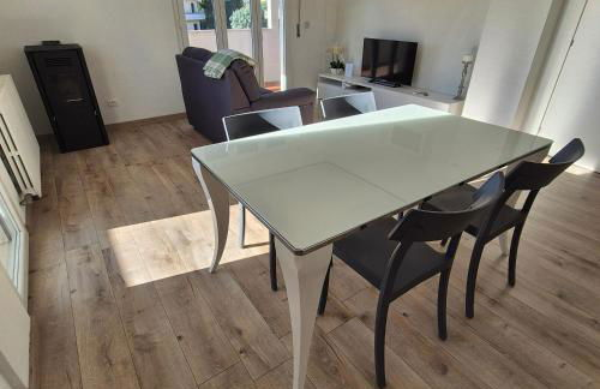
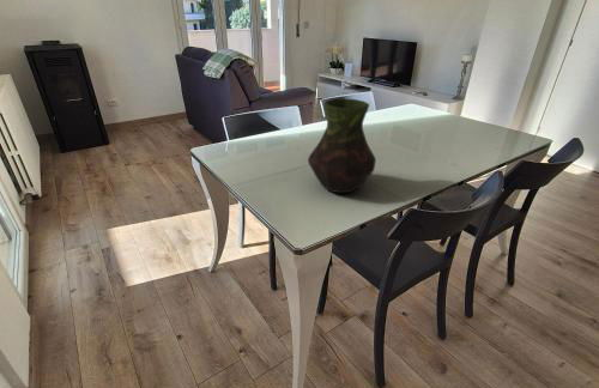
+ vase (343, 147)
